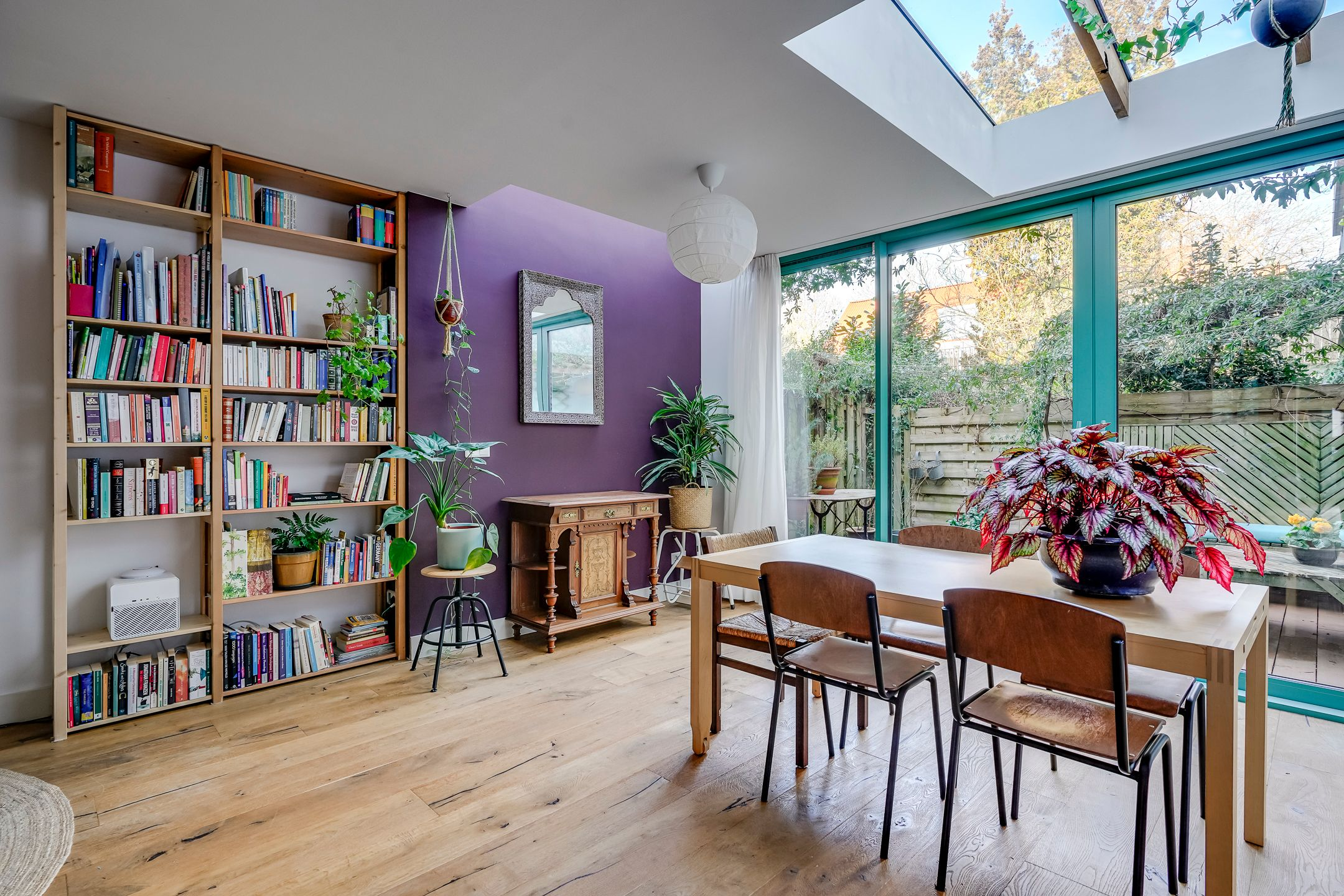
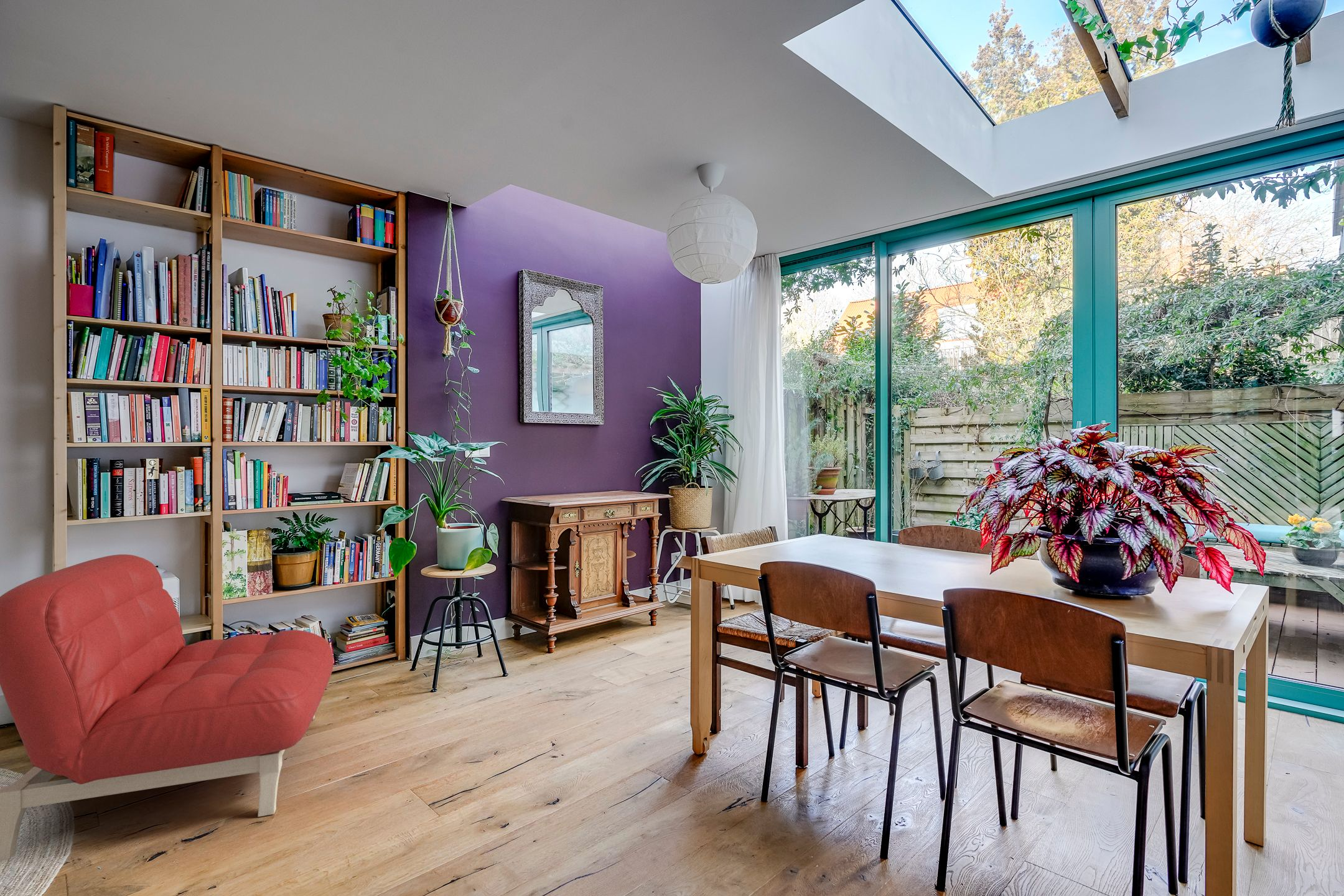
+ armchair (190, 667)
